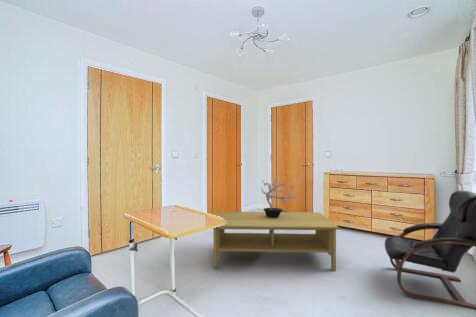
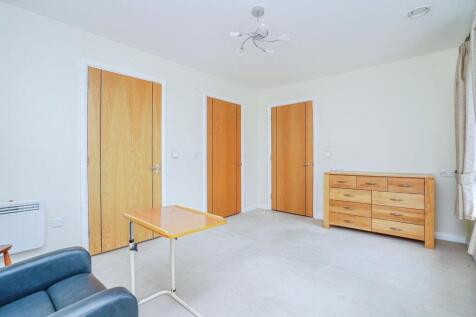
- potted plant (279, 197)
- coffee table (271, 237)
- armchair (429, 239)
